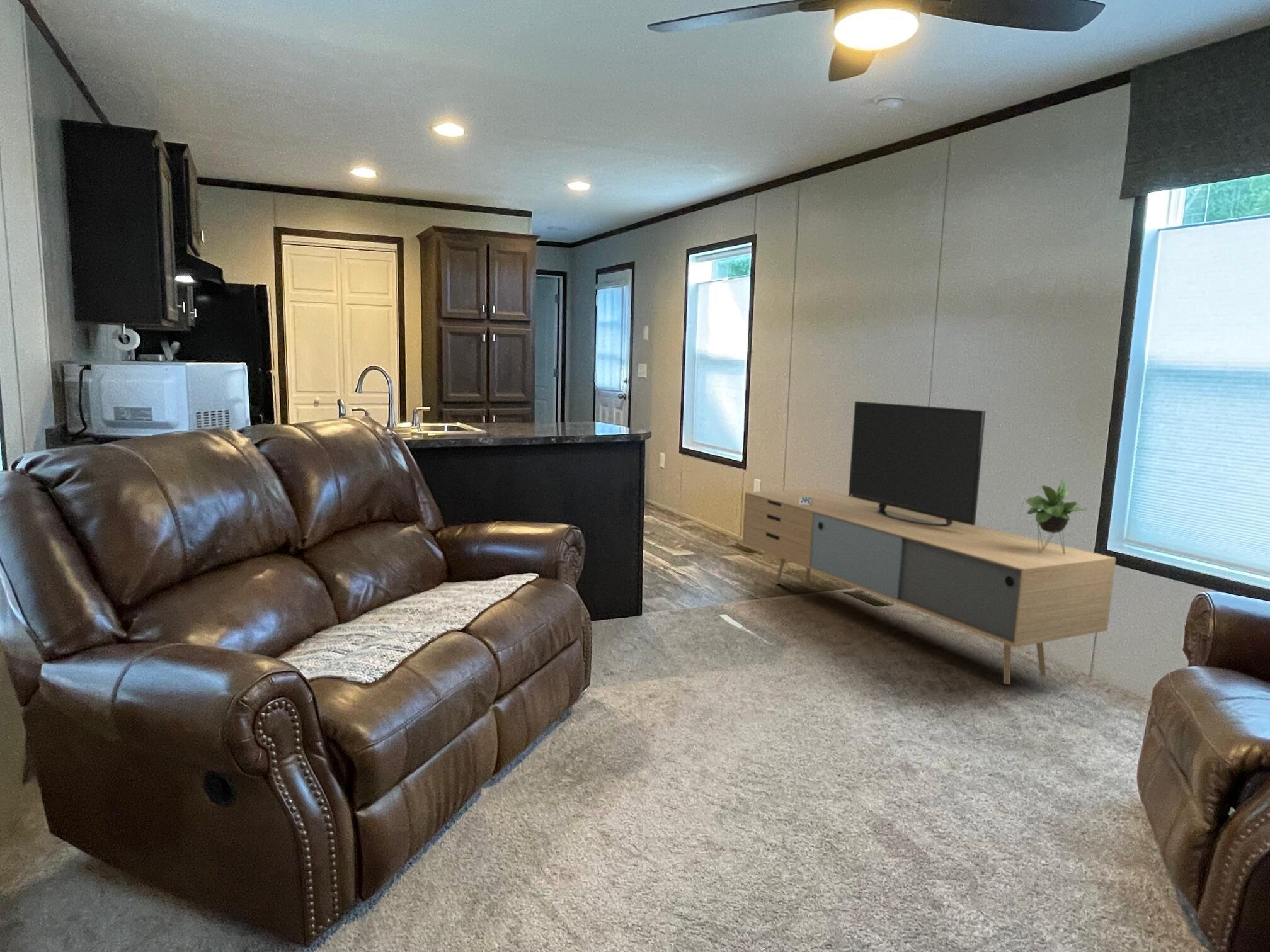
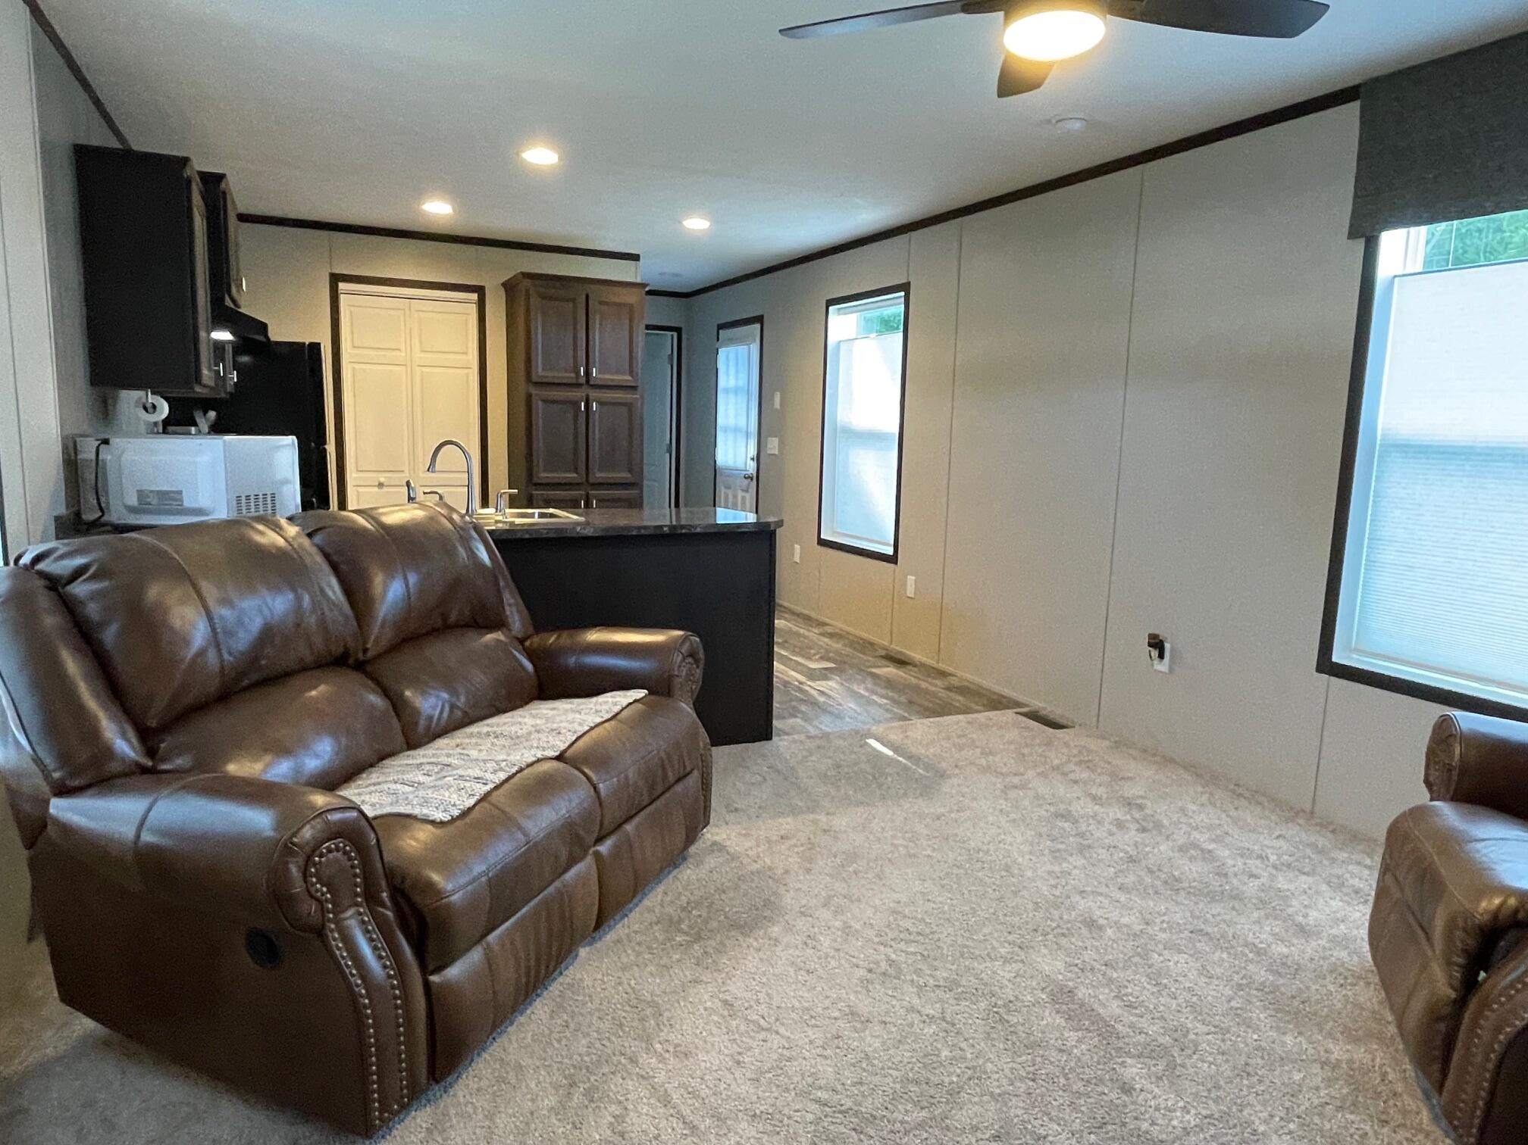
- media console (898, 515)
